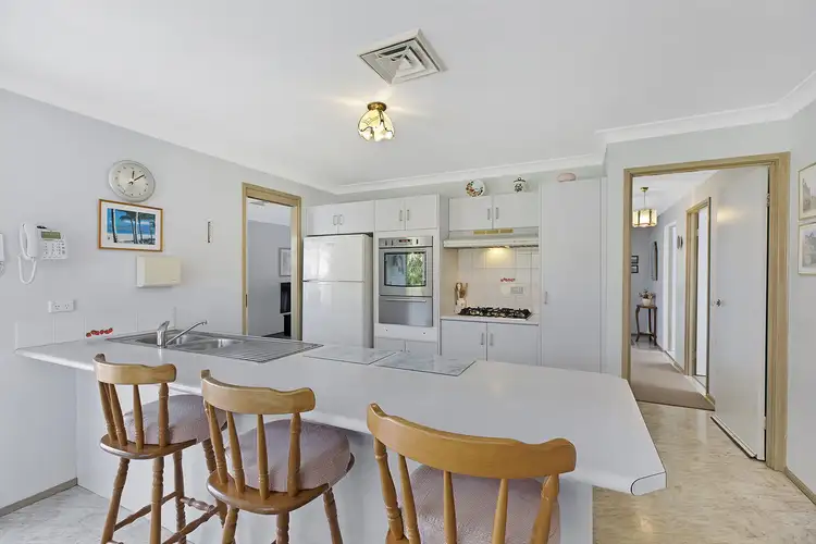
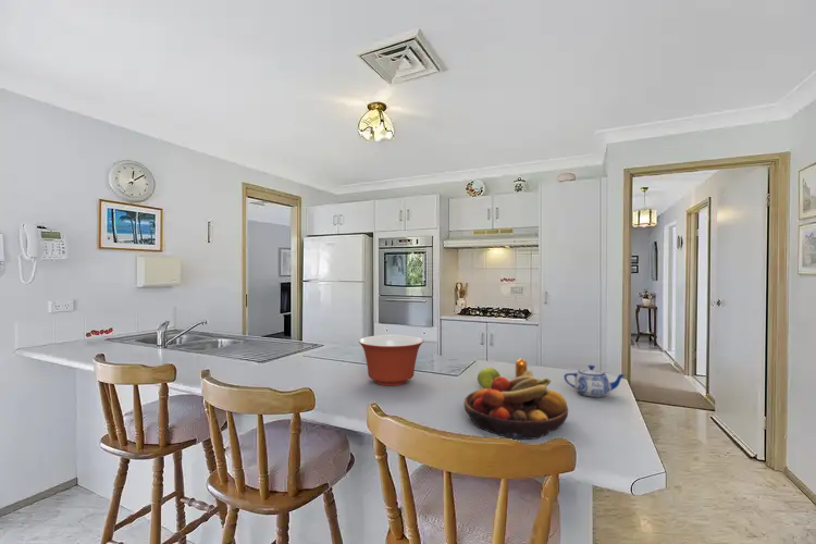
+ pepper shaker (526, 370)
+ mixing bowl (391, 360)
+ apple (489, 378)
+ fruit bowl (514, 397)
+ teapot (594, 380)
